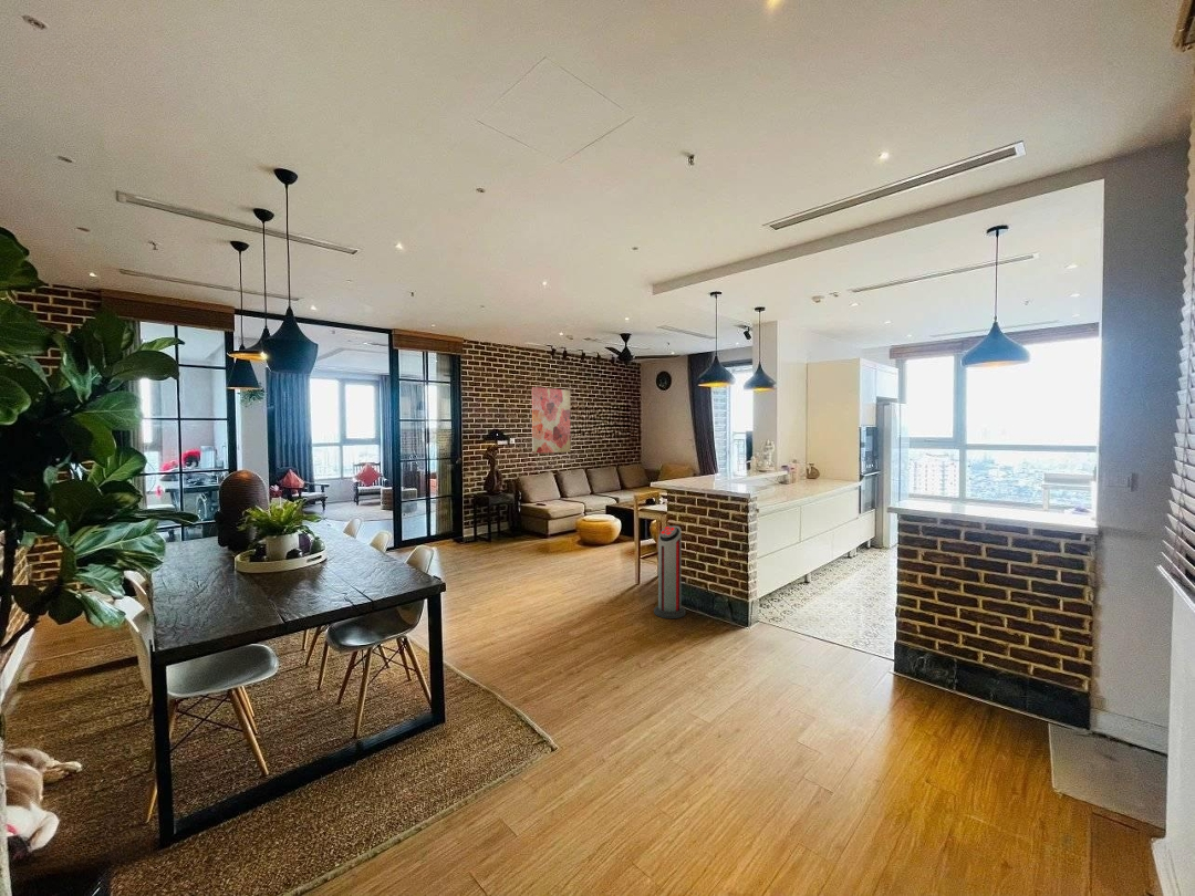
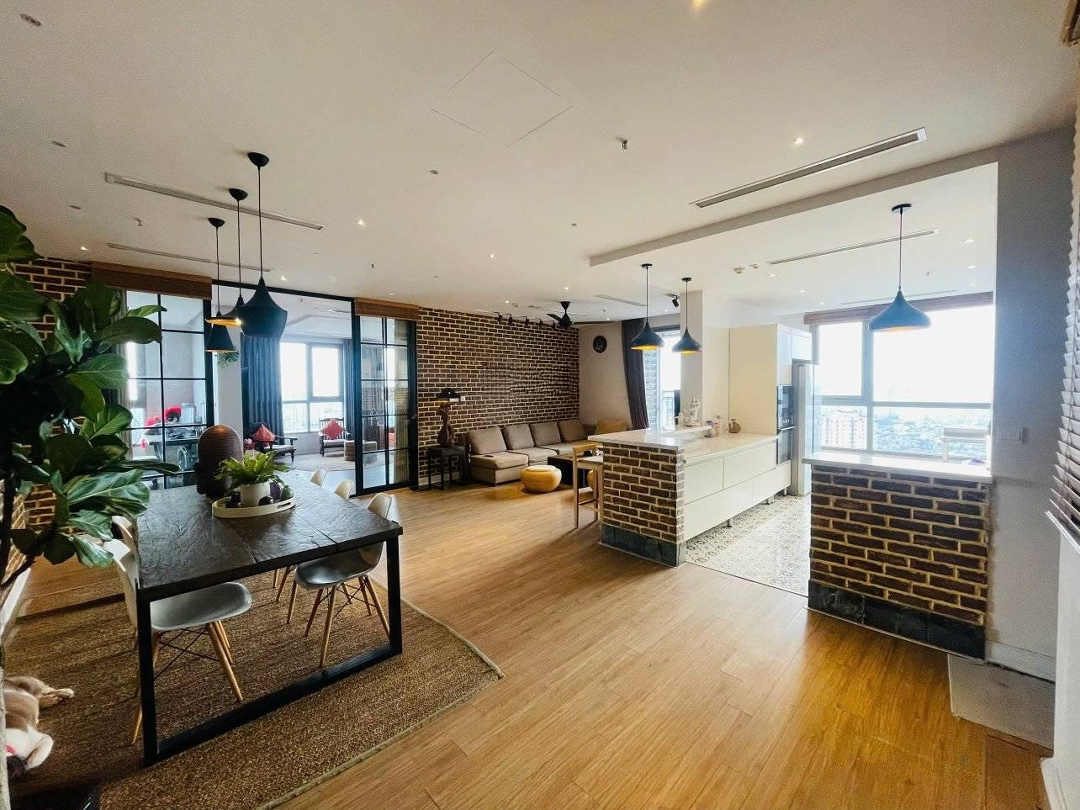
- air purifier (669, 569)
- wall art (551, 420)
